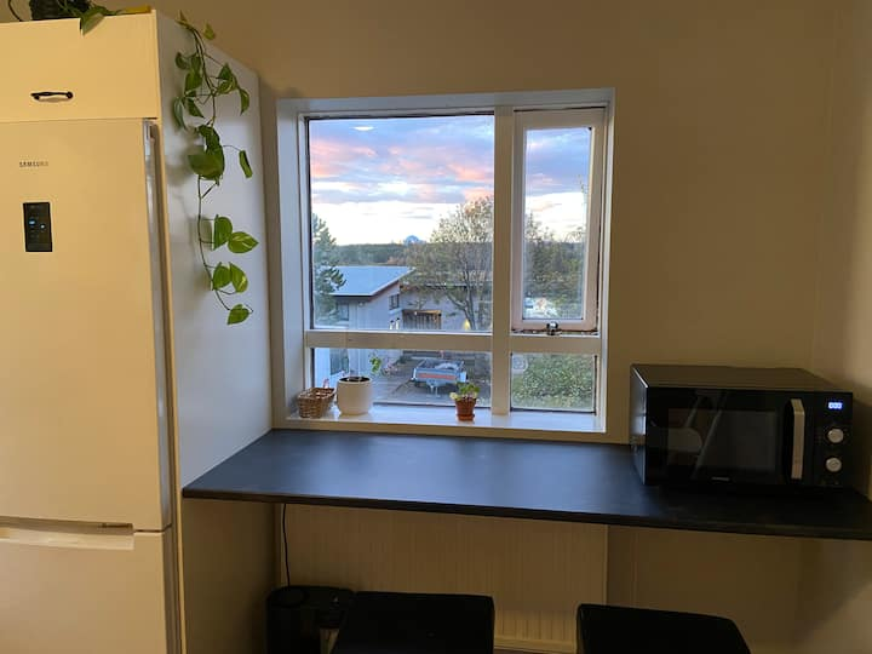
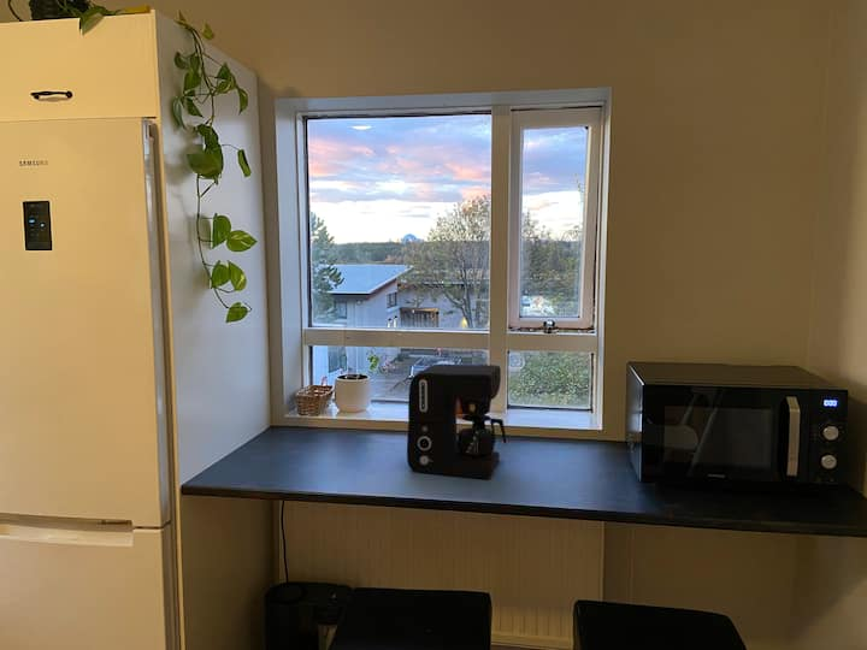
+ coffee maker (461, 418)
